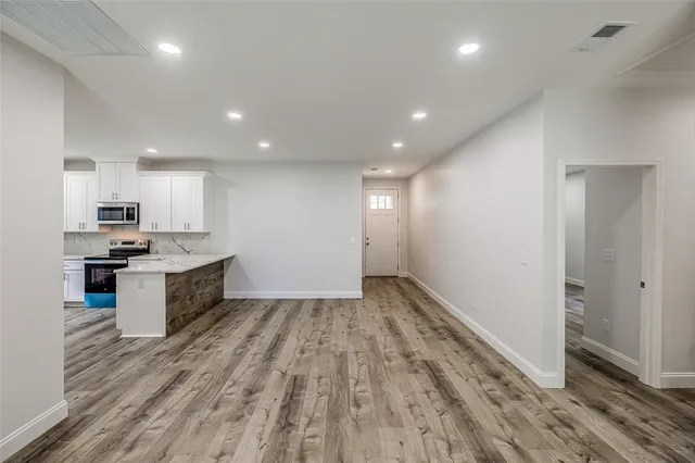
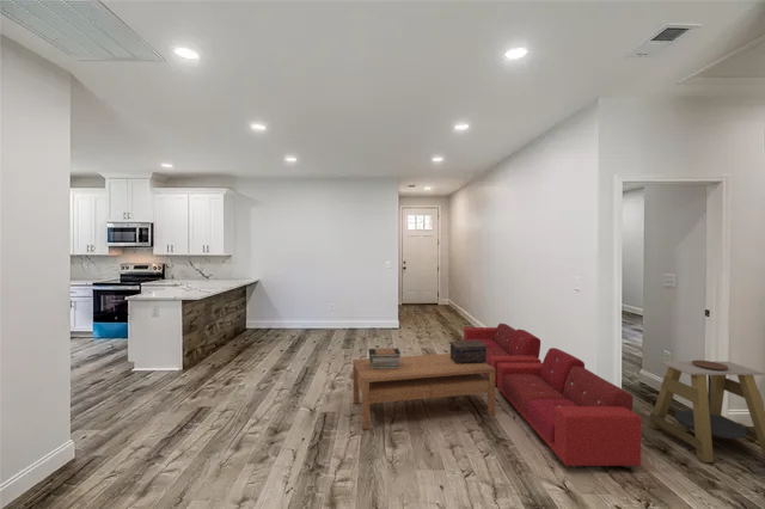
+ sofa (521, 364)
+ decorative box (467, 351)
+ side table (709, 403)
+ coffee table (421, 386)
+ book stack (384, 357)
